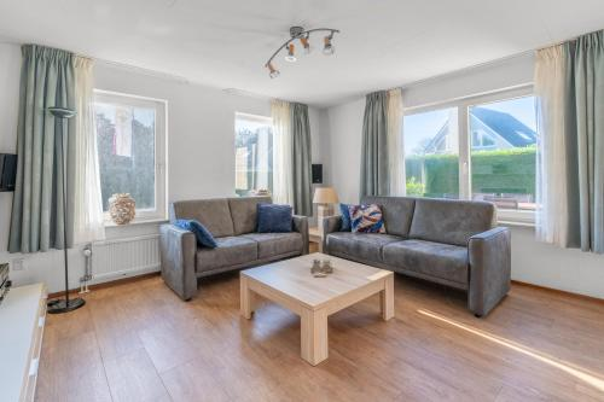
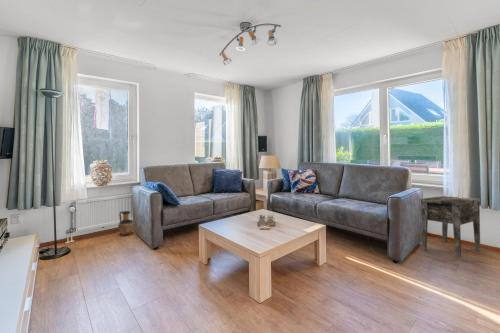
+ side table (450, 223)
+ ceramic jug (126, 222)
